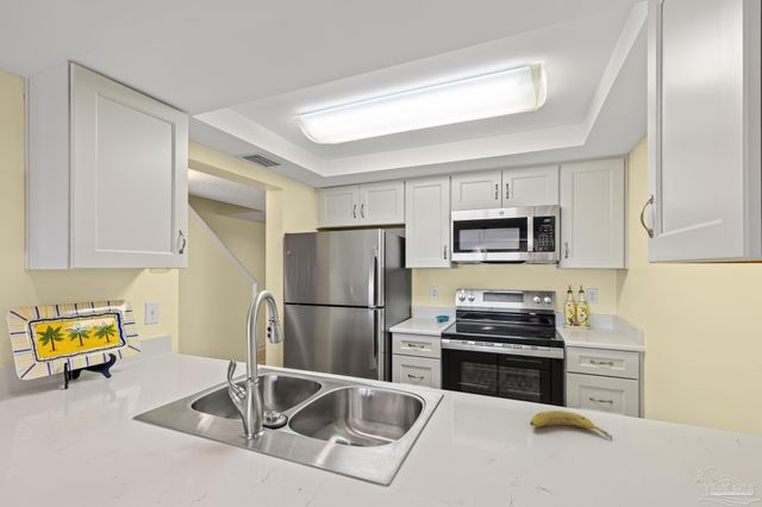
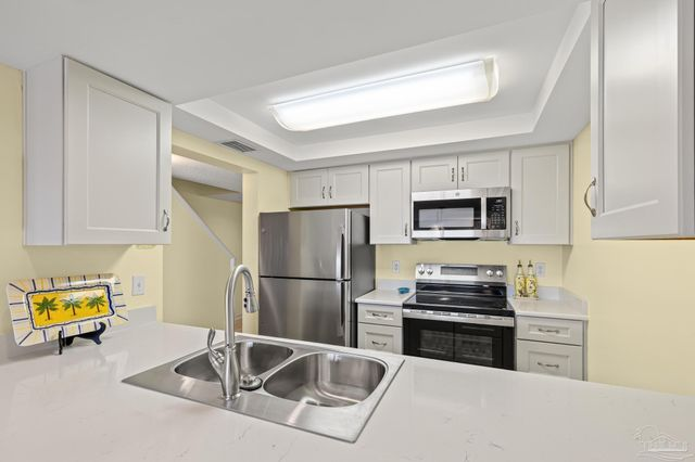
- fruit (566, 421)
